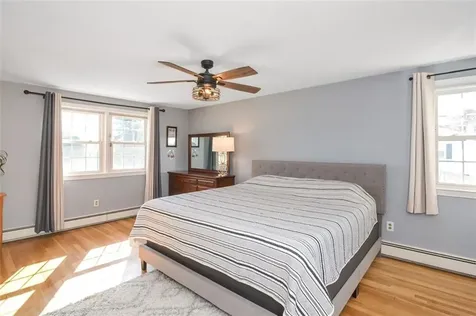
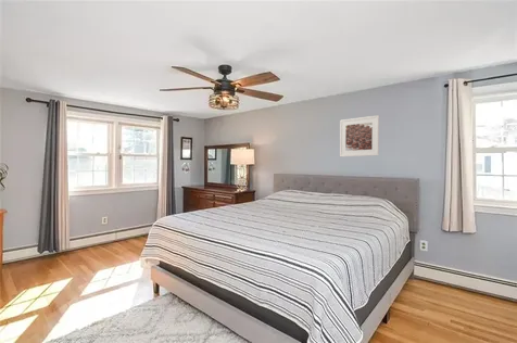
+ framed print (358, 137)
